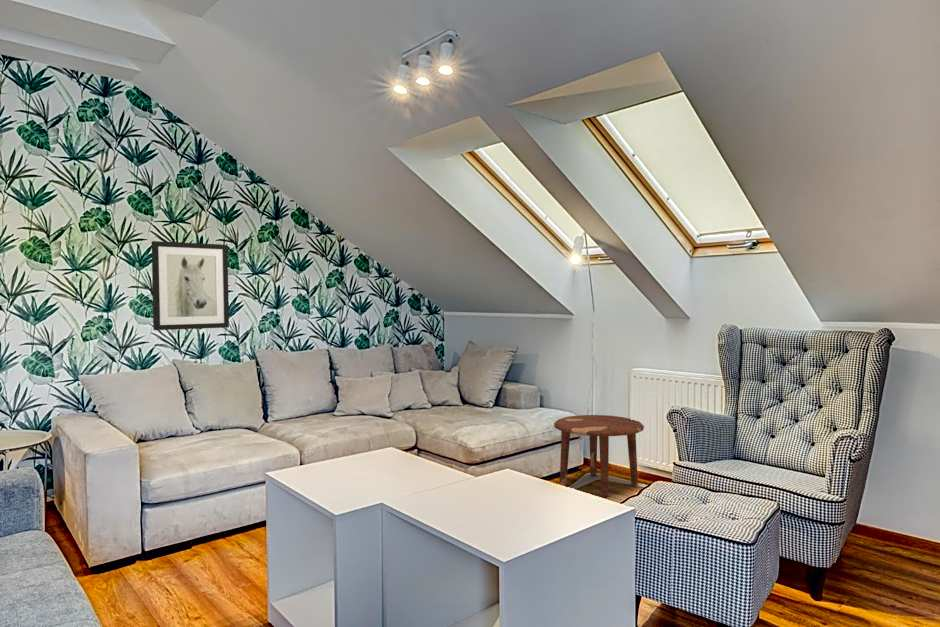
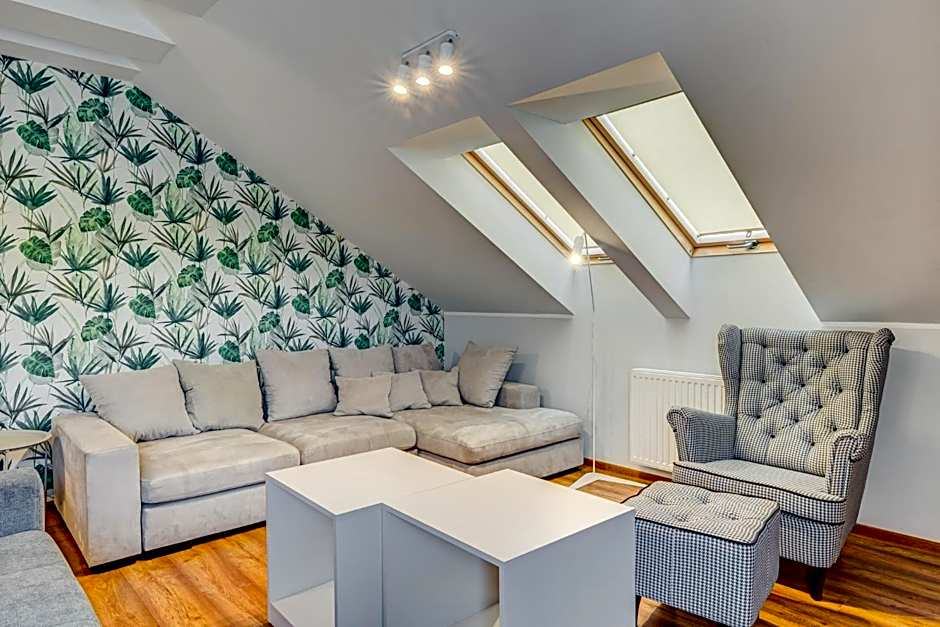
- side table (600, 453)
- wall art (191, 286)
